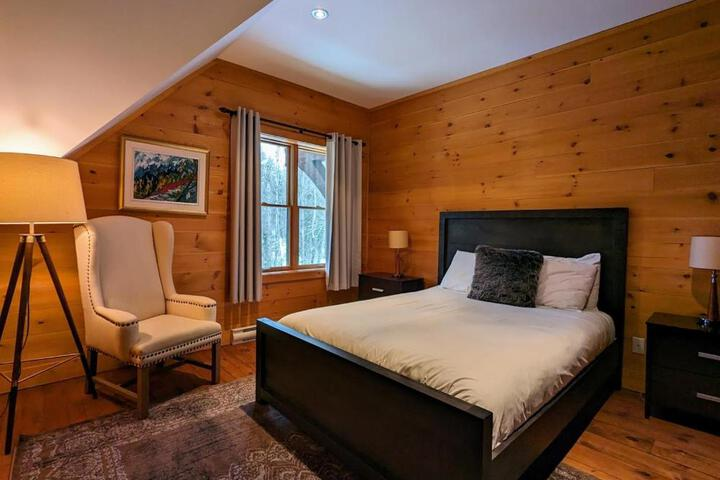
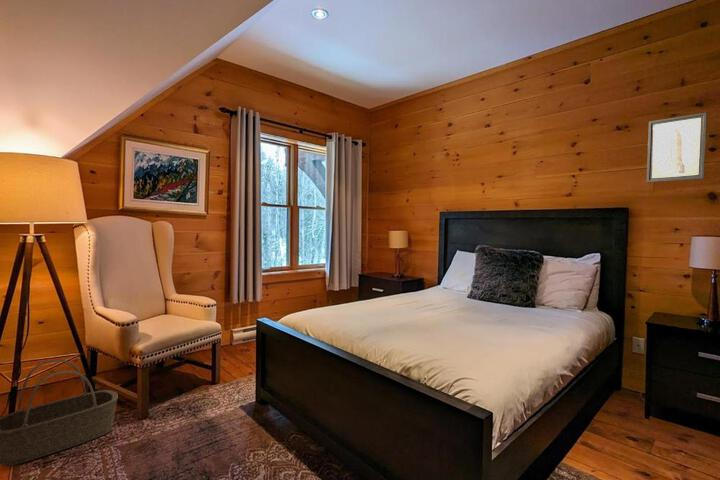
+ wall art (675, 149)
+ basket (59, 403)
